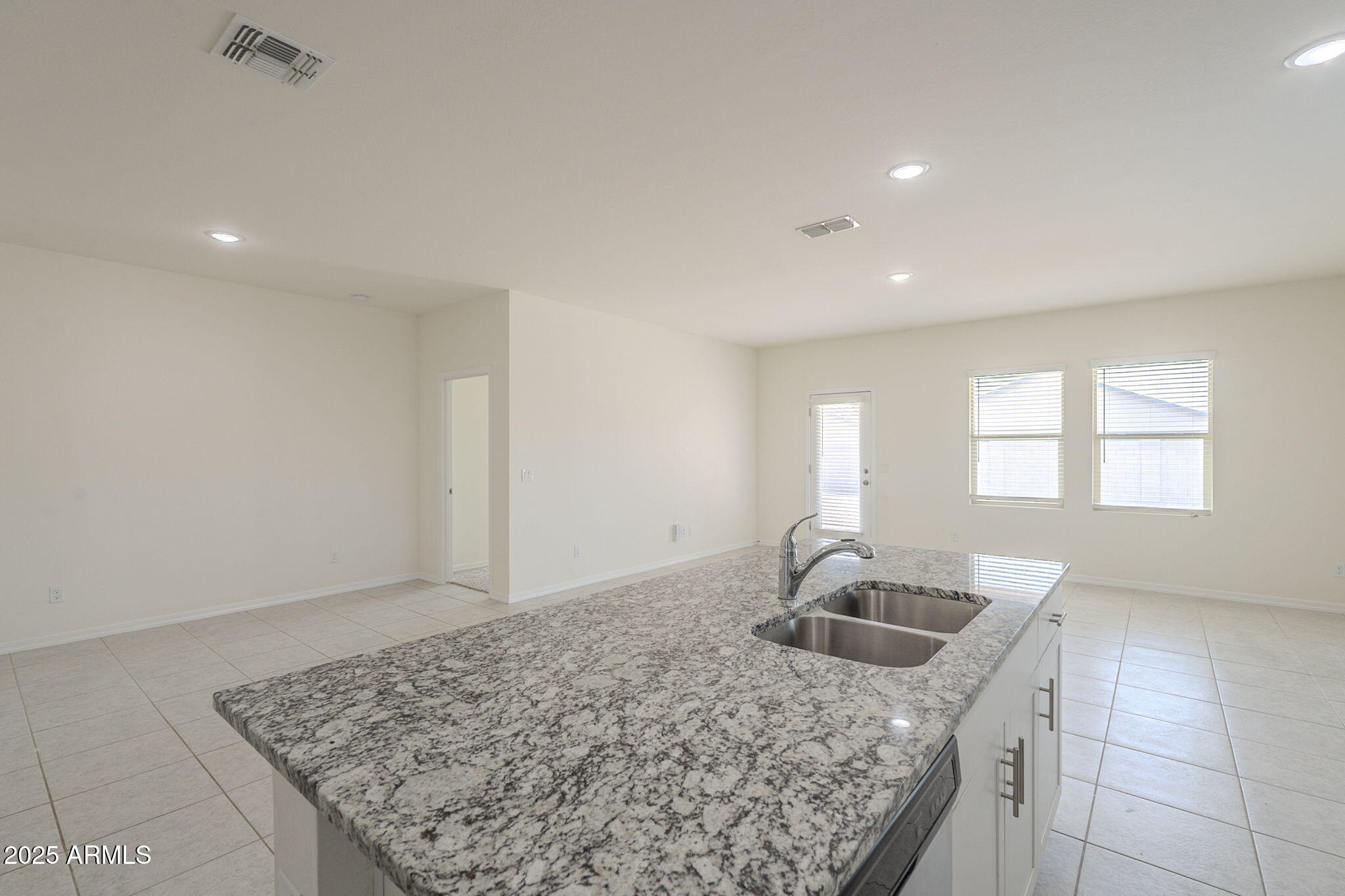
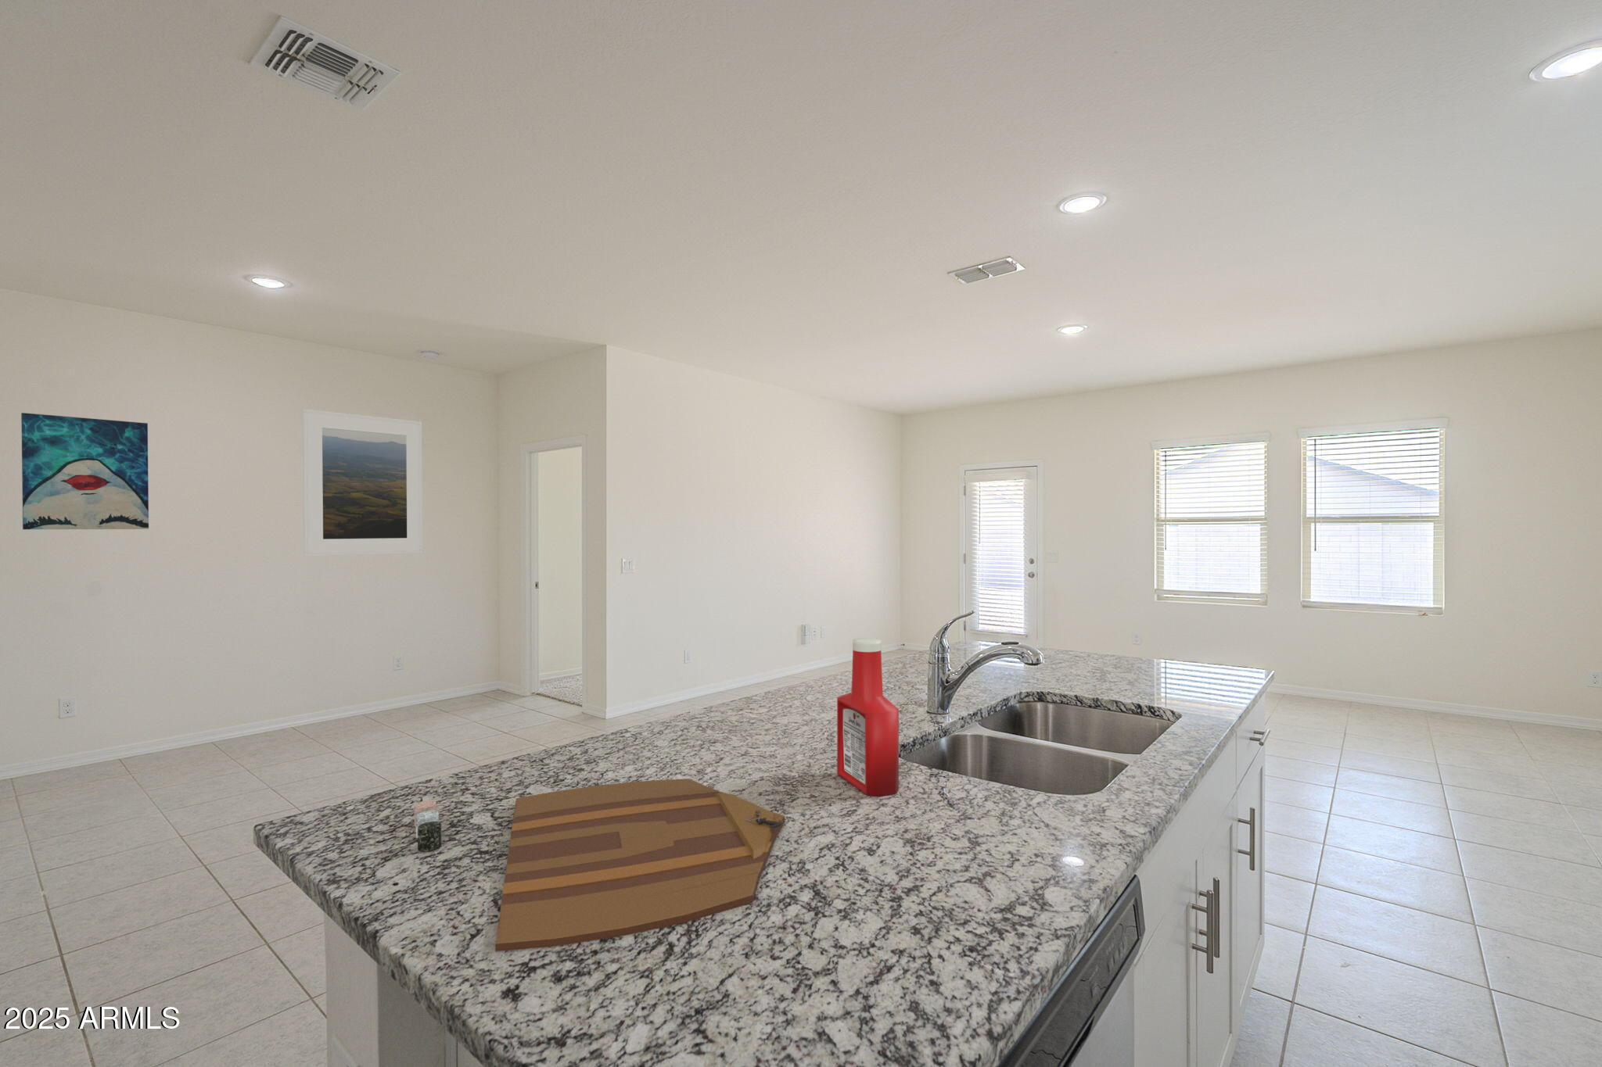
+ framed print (366, 485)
+ candle (428, 824)
+ cutting board (655, 832)
+ wall art (88, 474)
+ soap bottle (867, 711)
